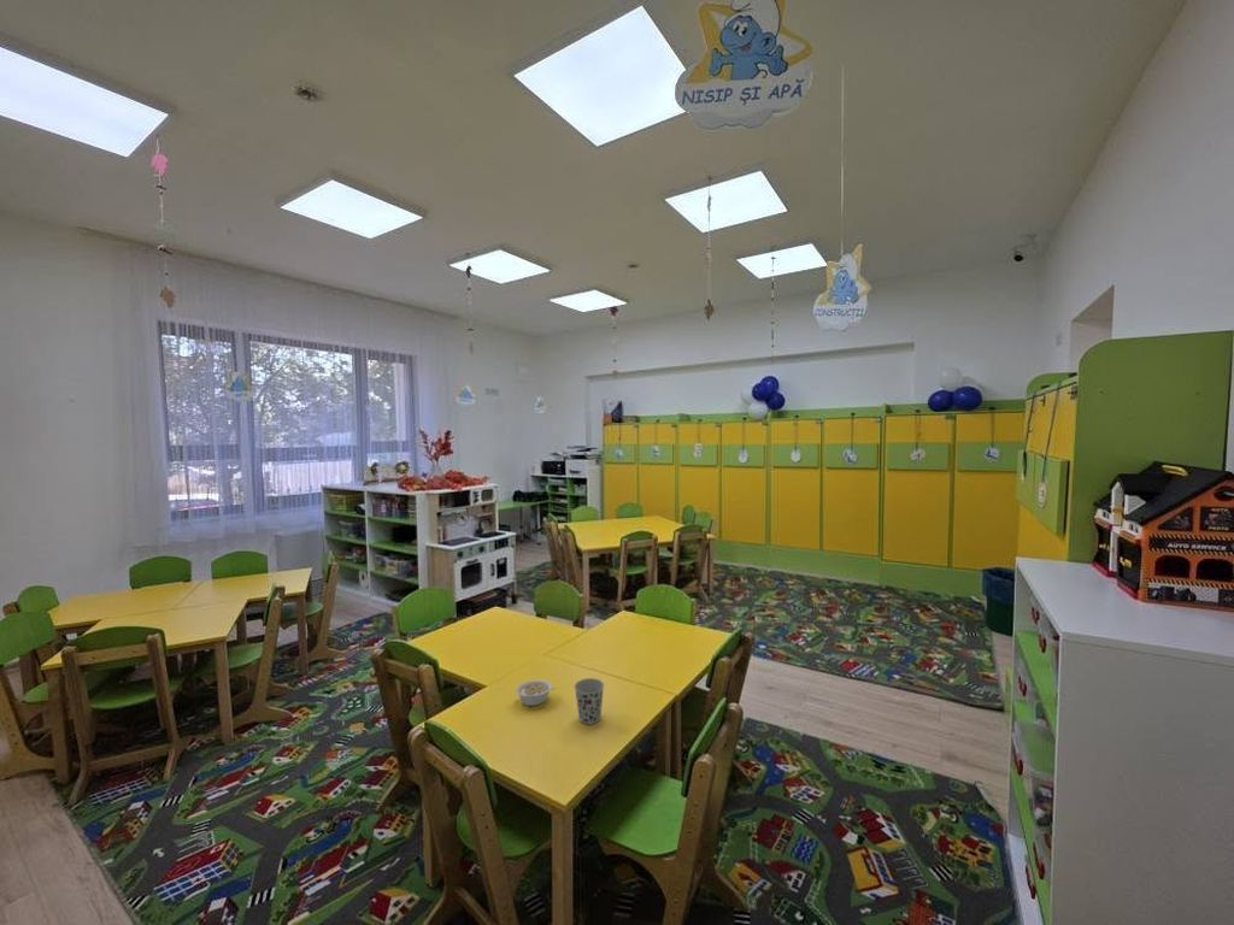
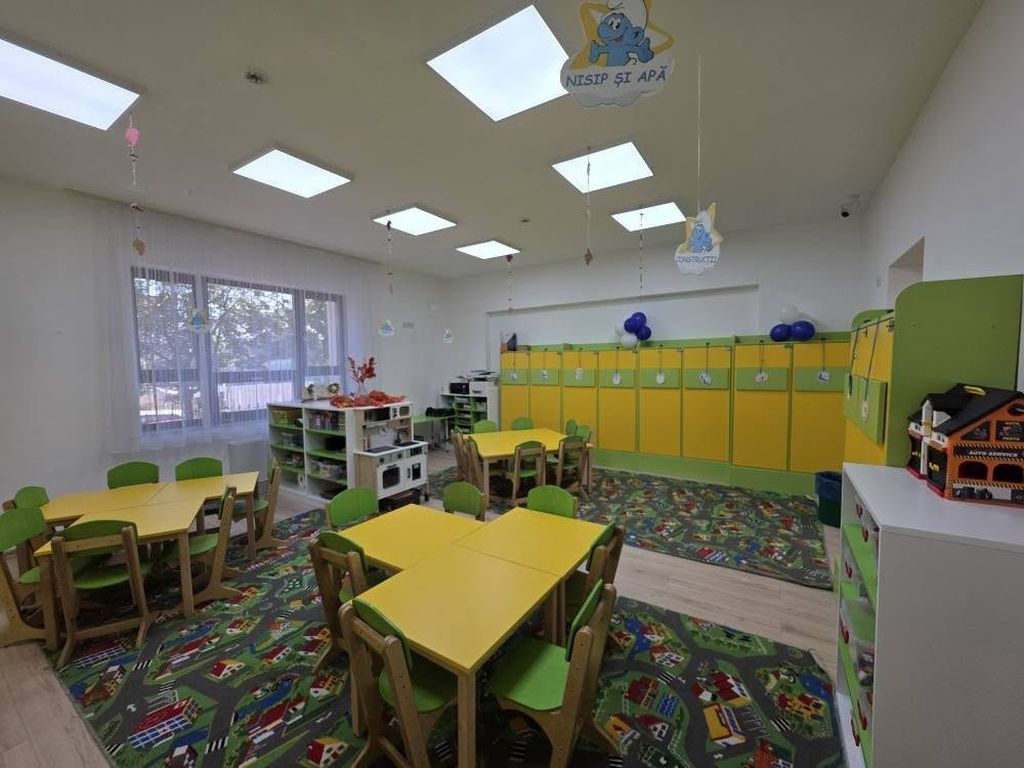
- cup (589, 701)
- legume (535, 691)
